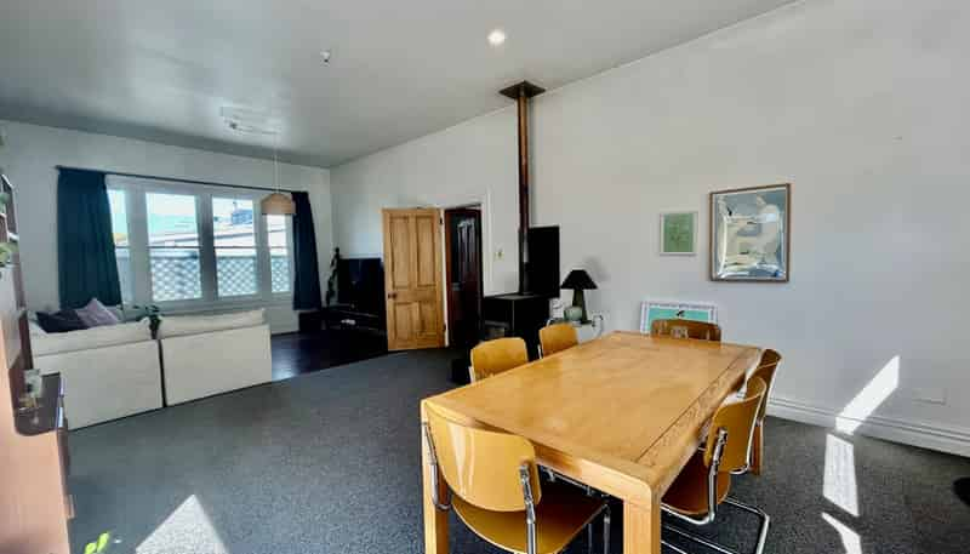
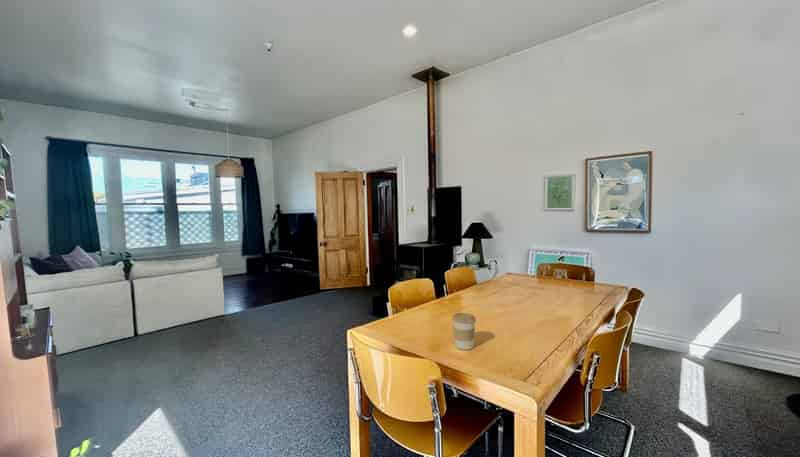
+ coffee cup (464, 329)
